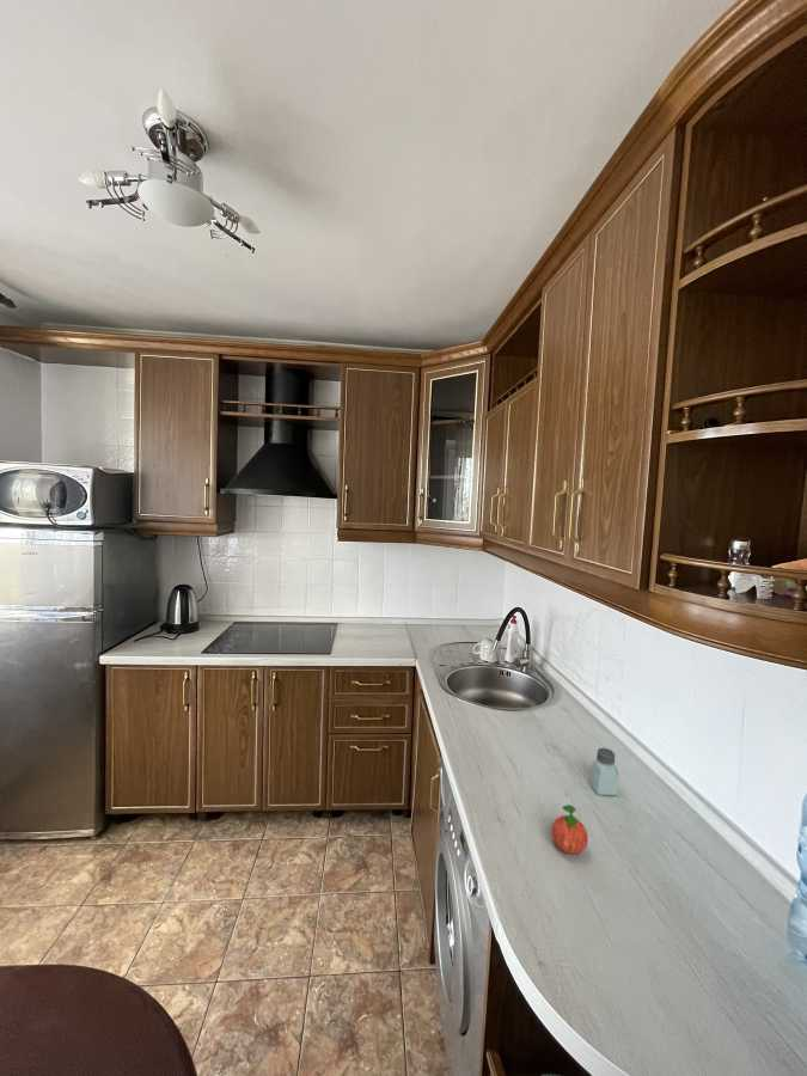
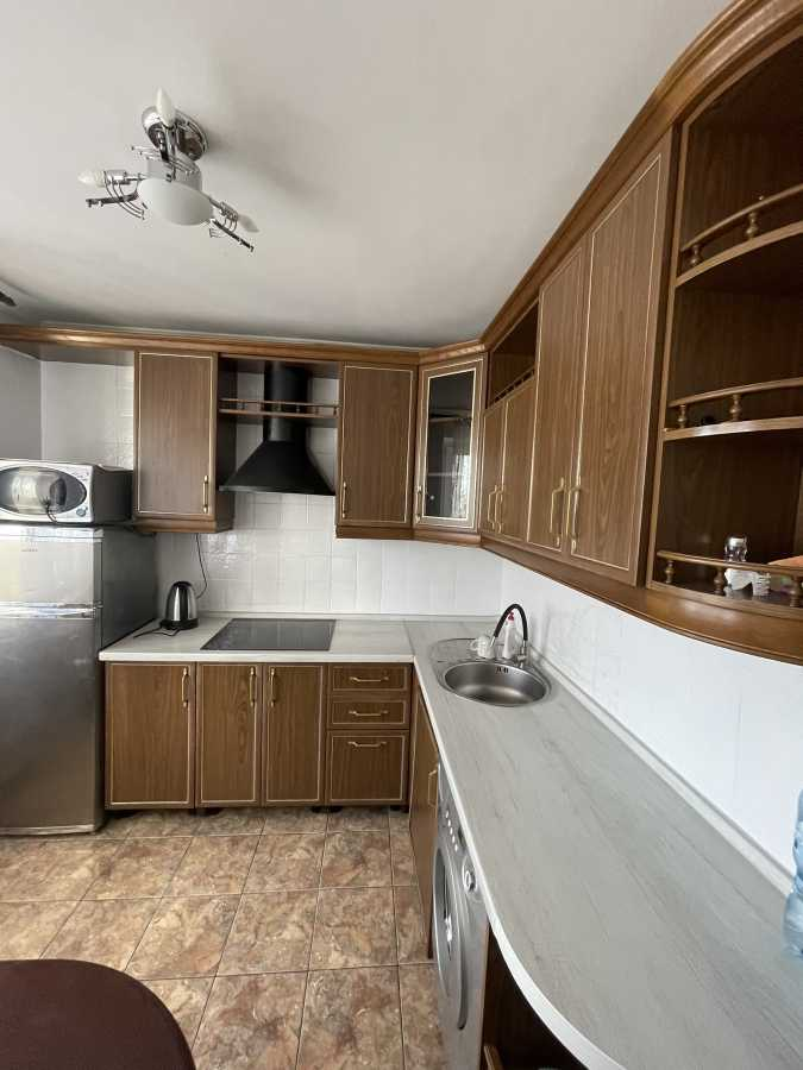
- saltshaker (604, 770)
- apple (569, 830)
